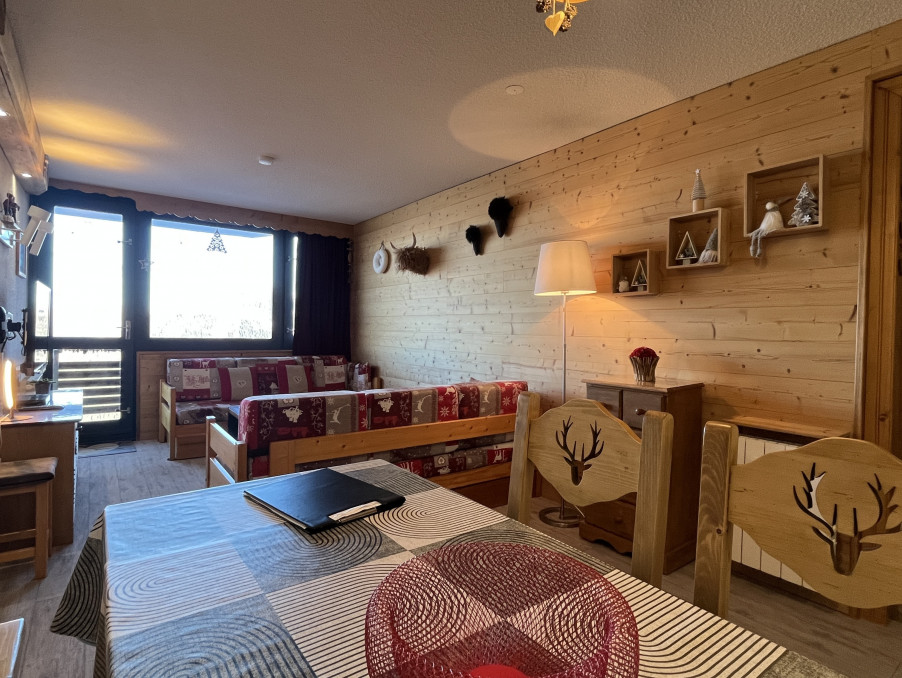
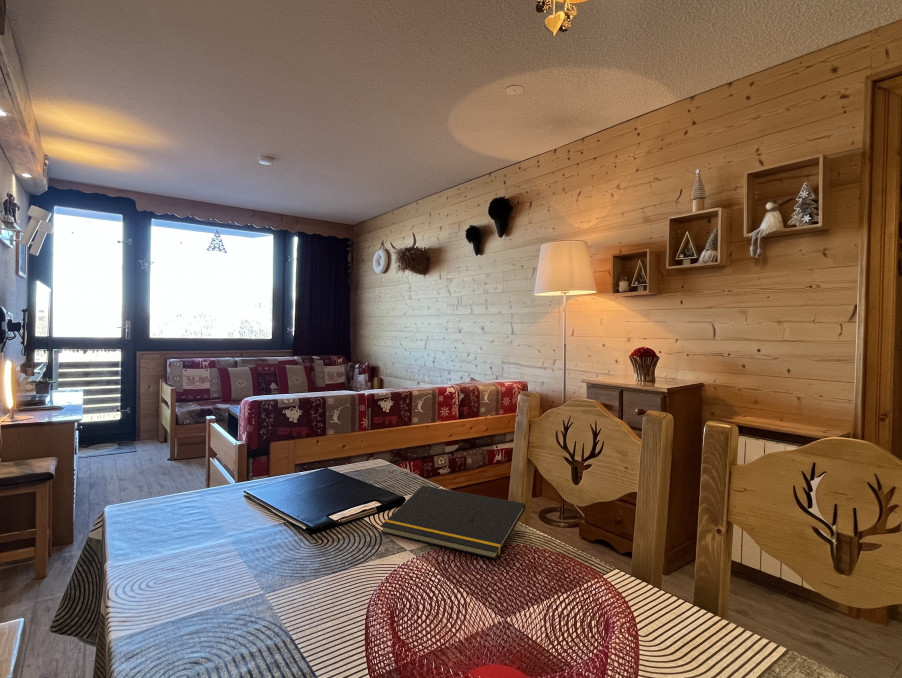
+ notepad (454, 517)
